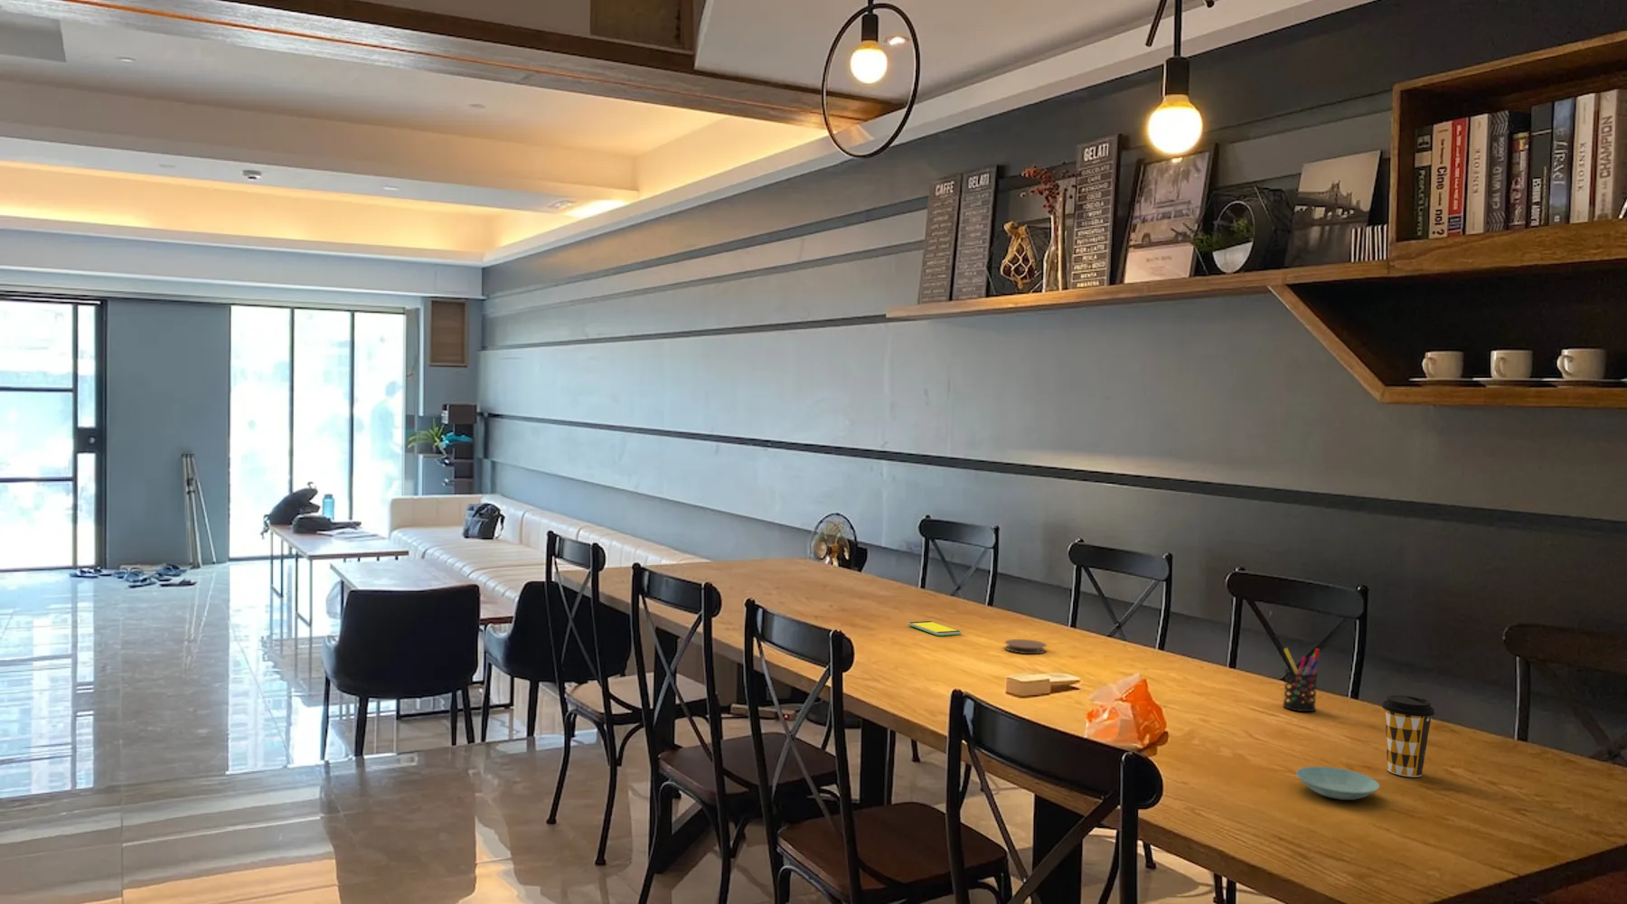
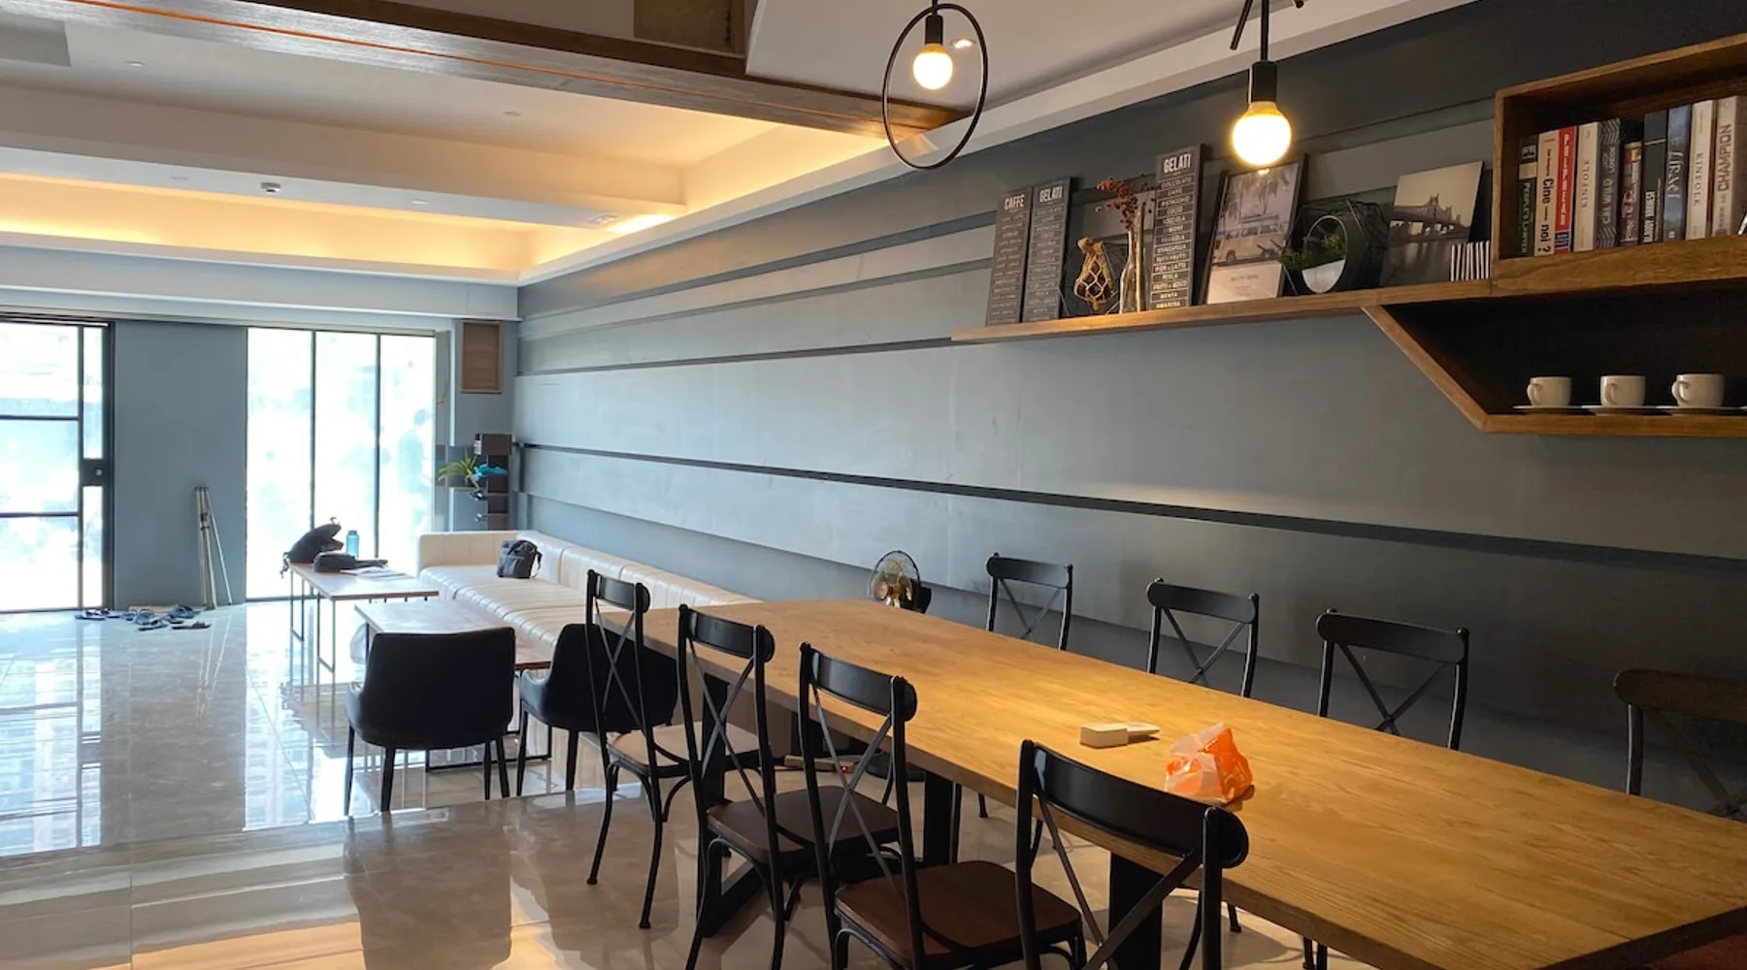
- smartphone (934, 628)
- pen holder (1304, 676)
- coffee cup (1407, 736)
- saucer (1337, 786)
- coaster (1025, 647)
